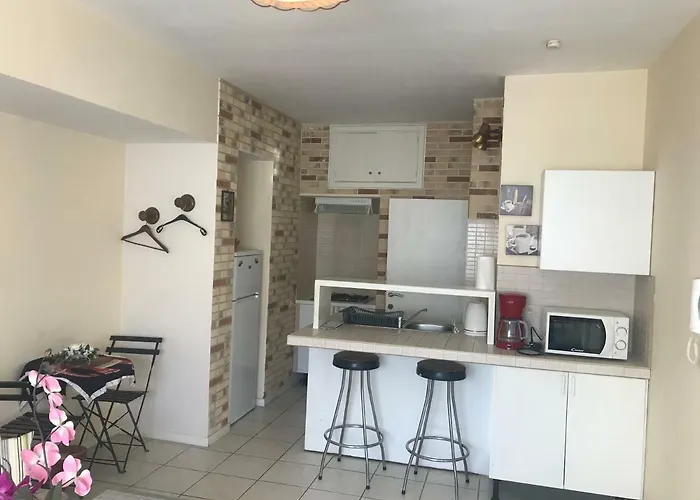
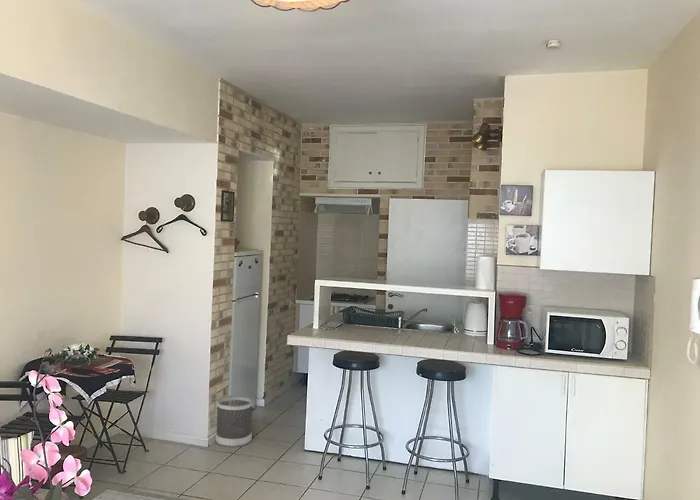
+ wastebasket (234, 420)
